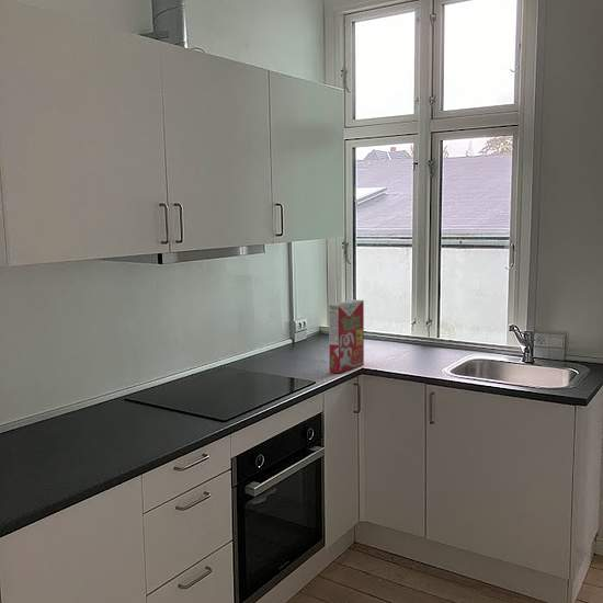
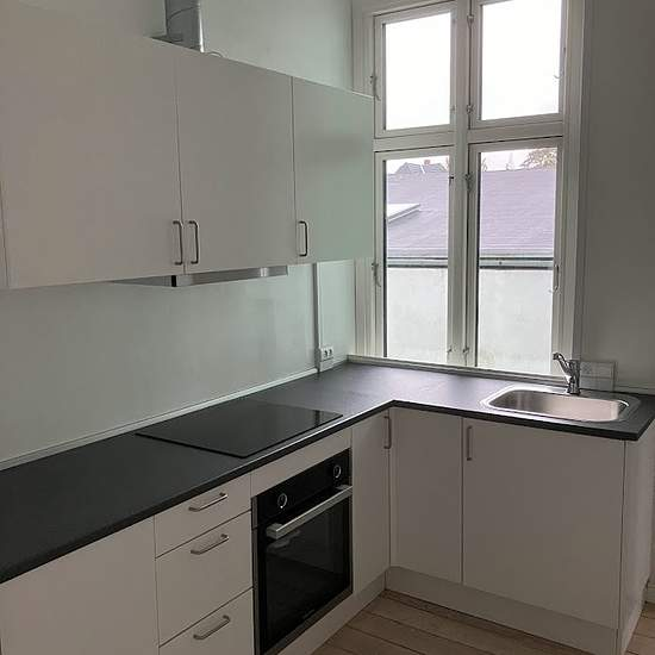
- cereal box (346, 335)
